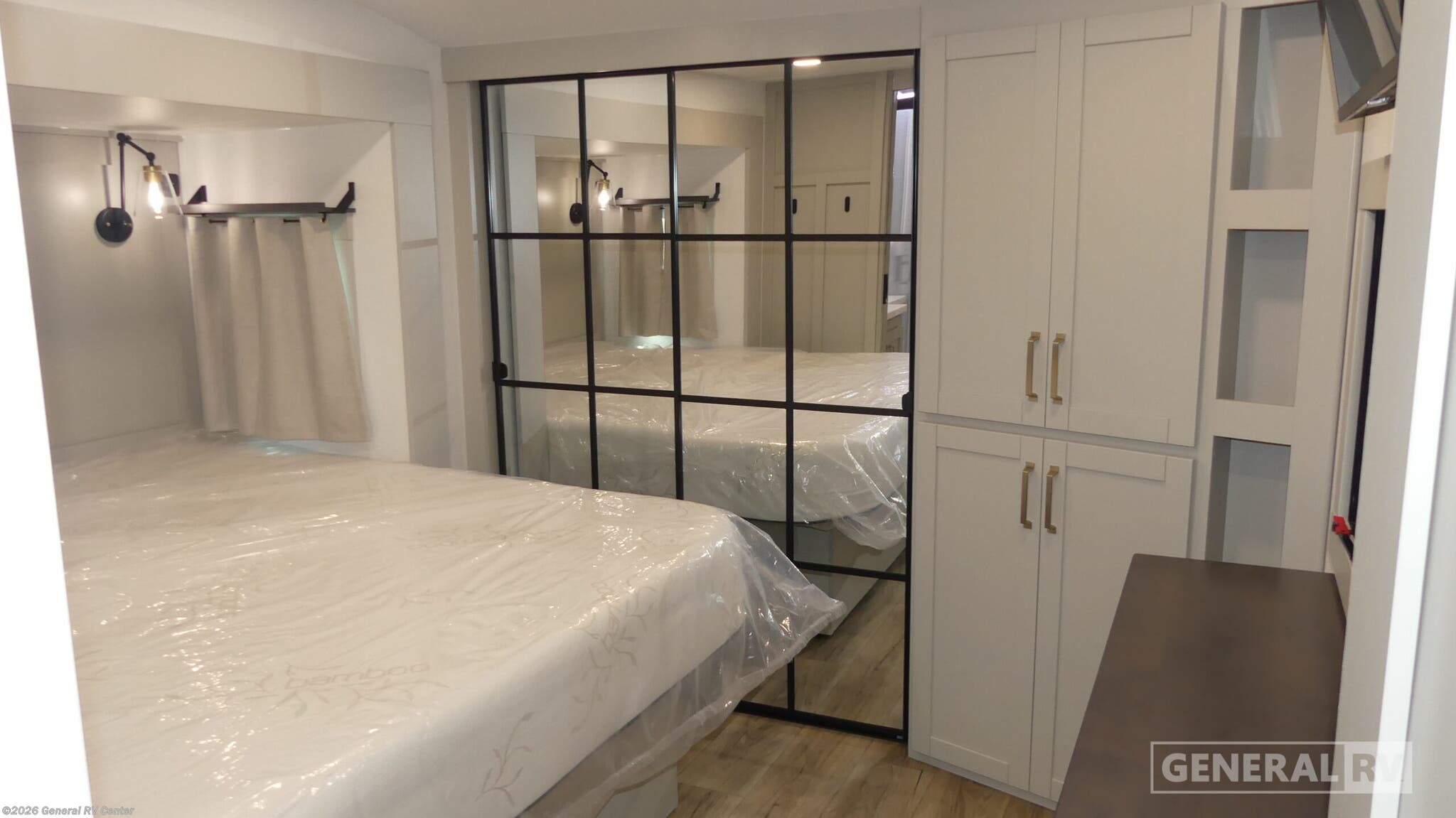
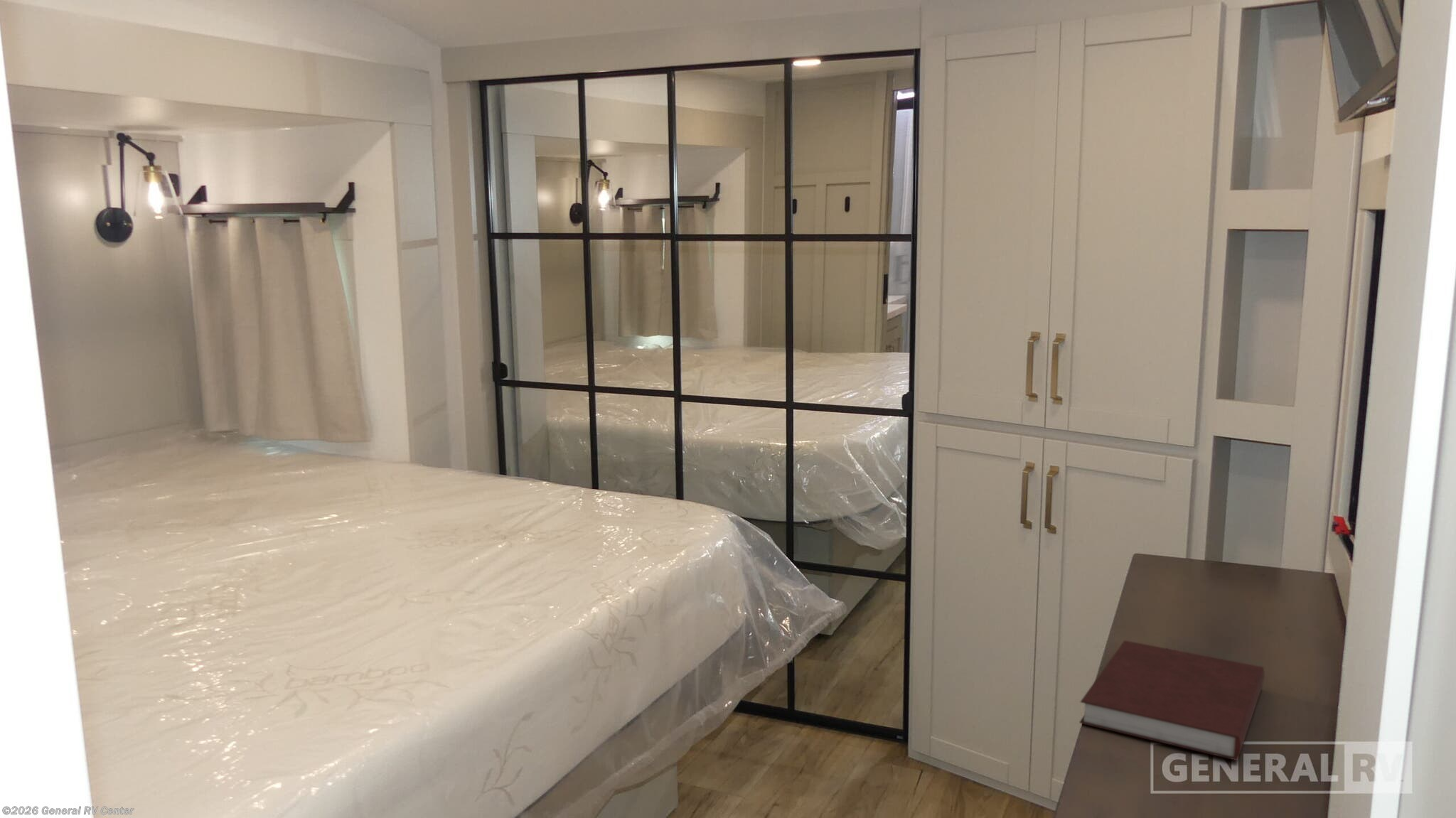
+ notebook (1175, 694)
